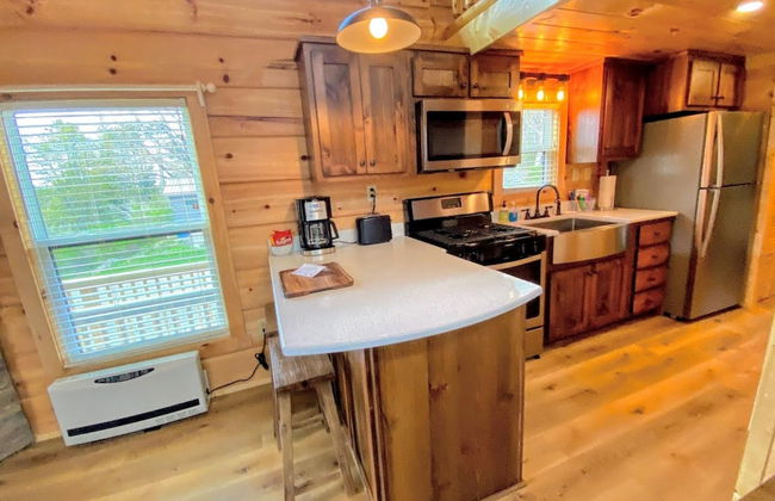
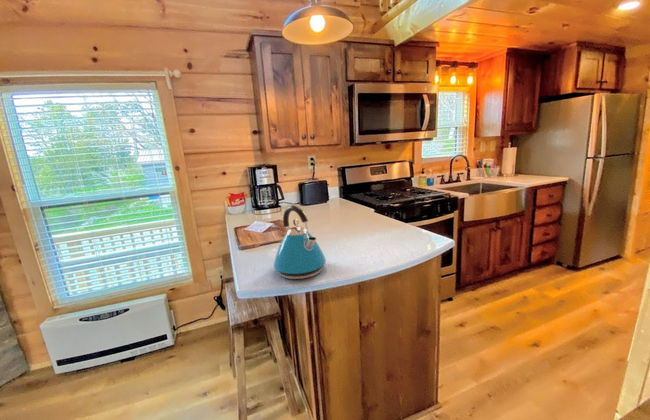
+ kettle (296, 237)
